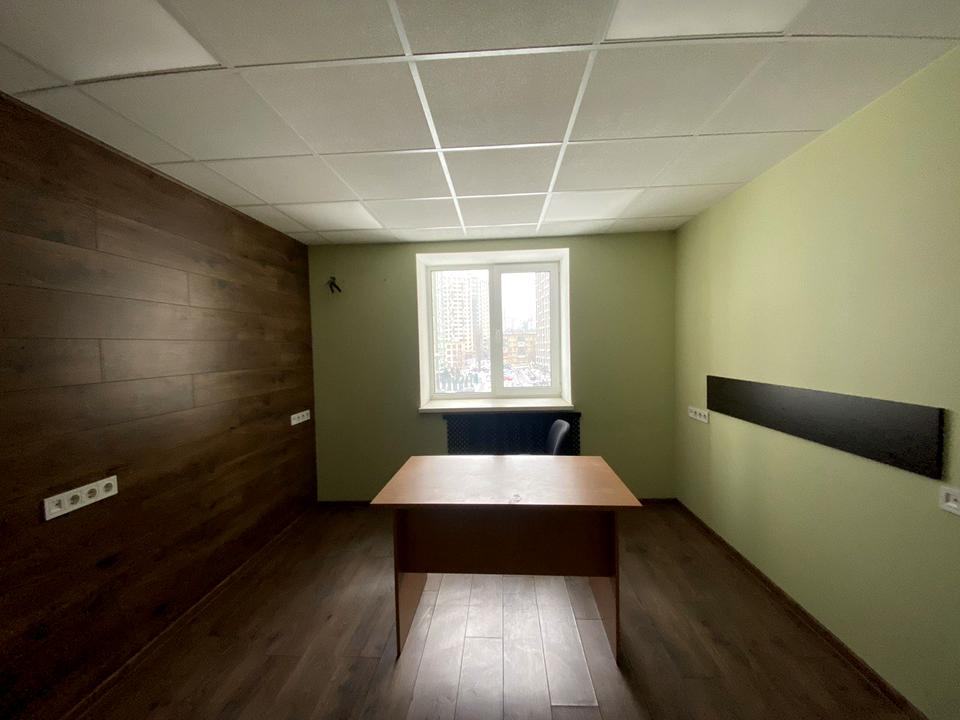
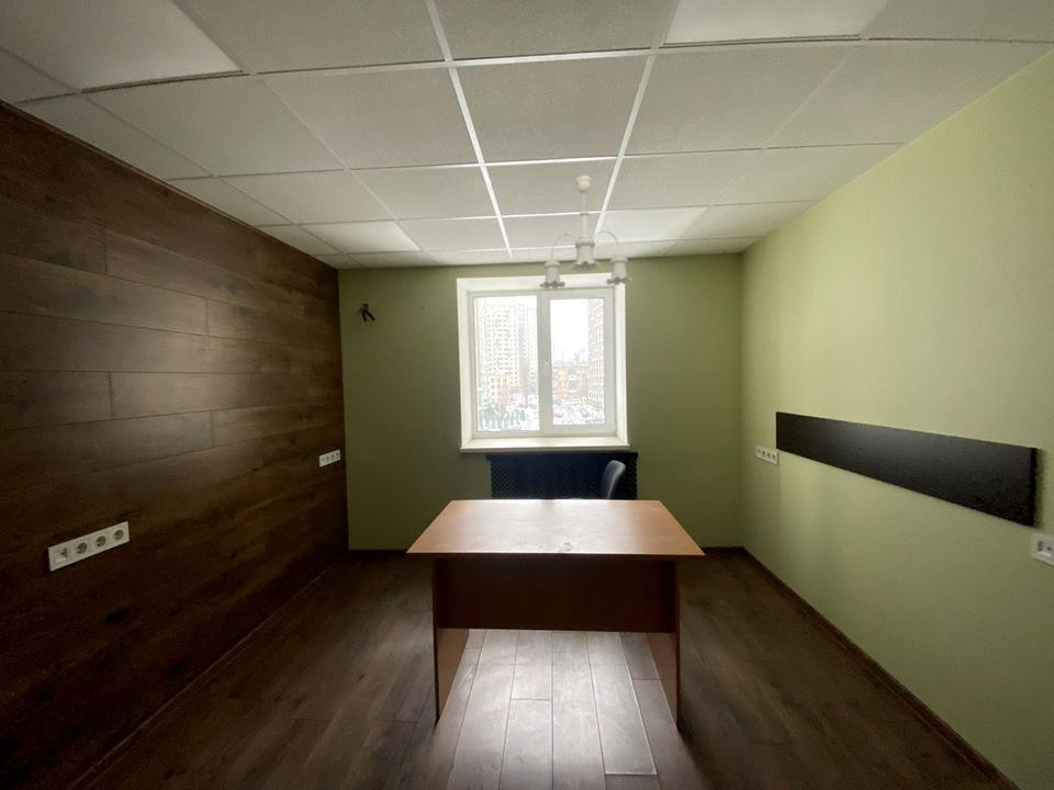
+ ceiling light fixture (584, 225)
